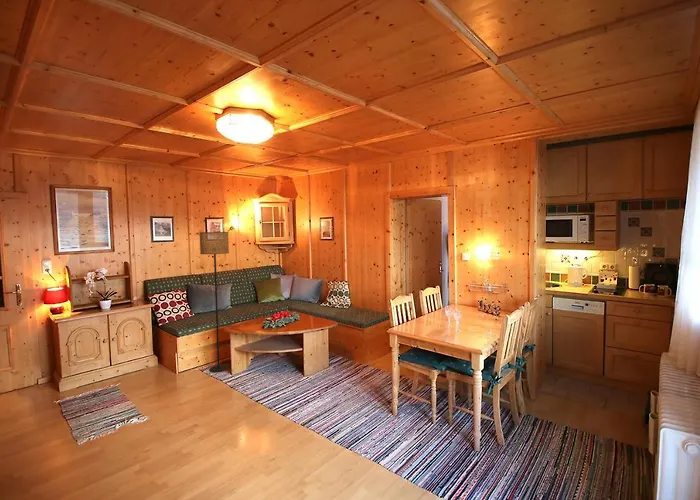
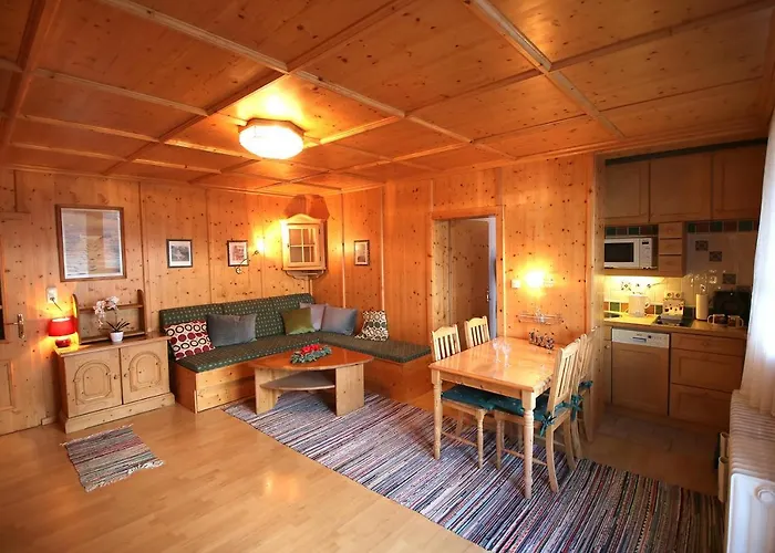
- floor lamp (216, 301)
